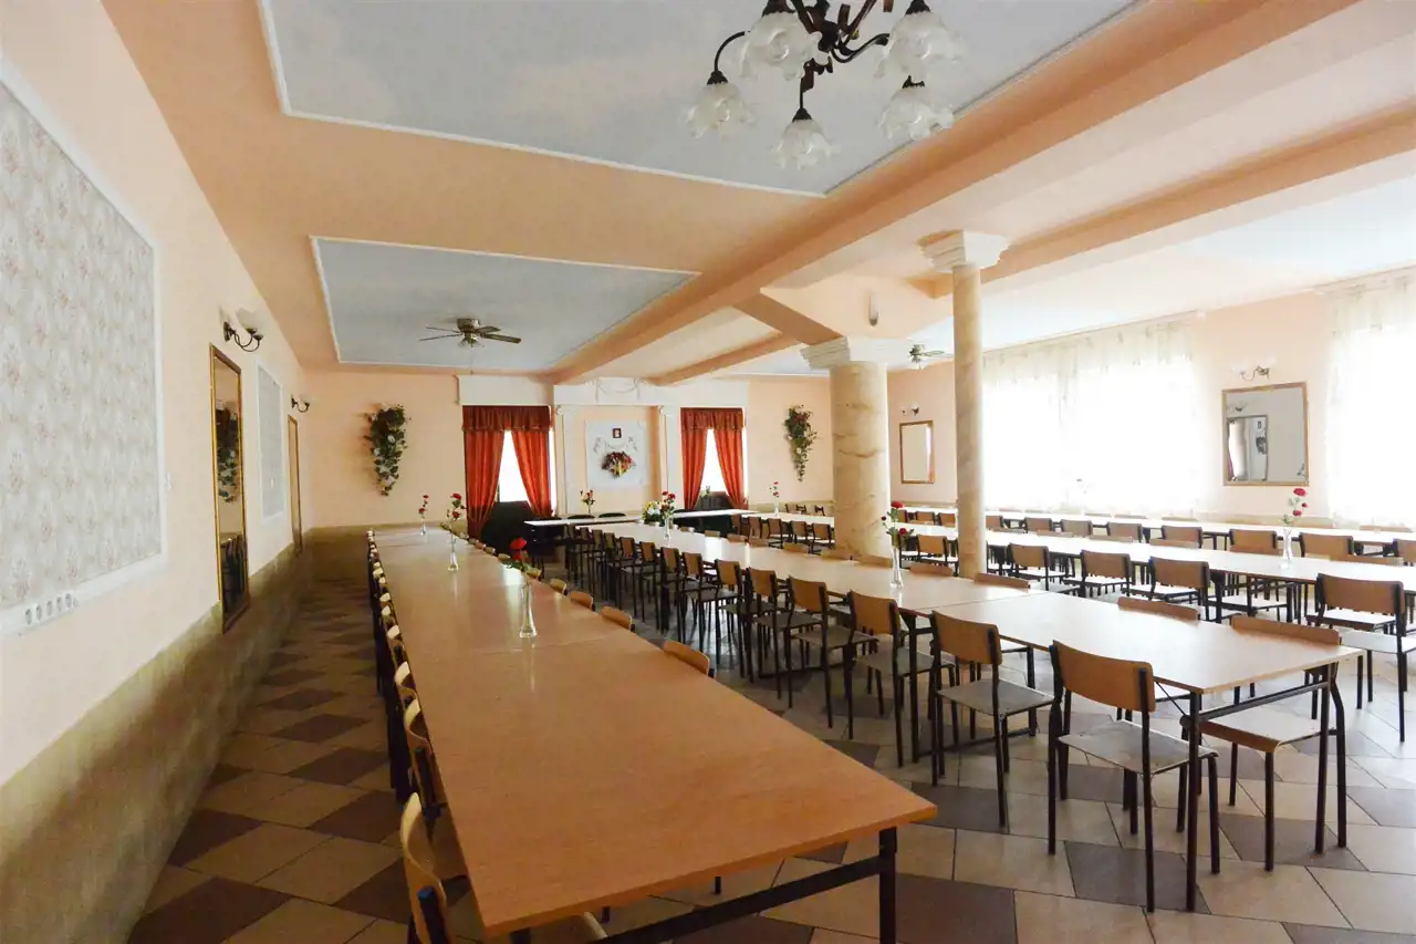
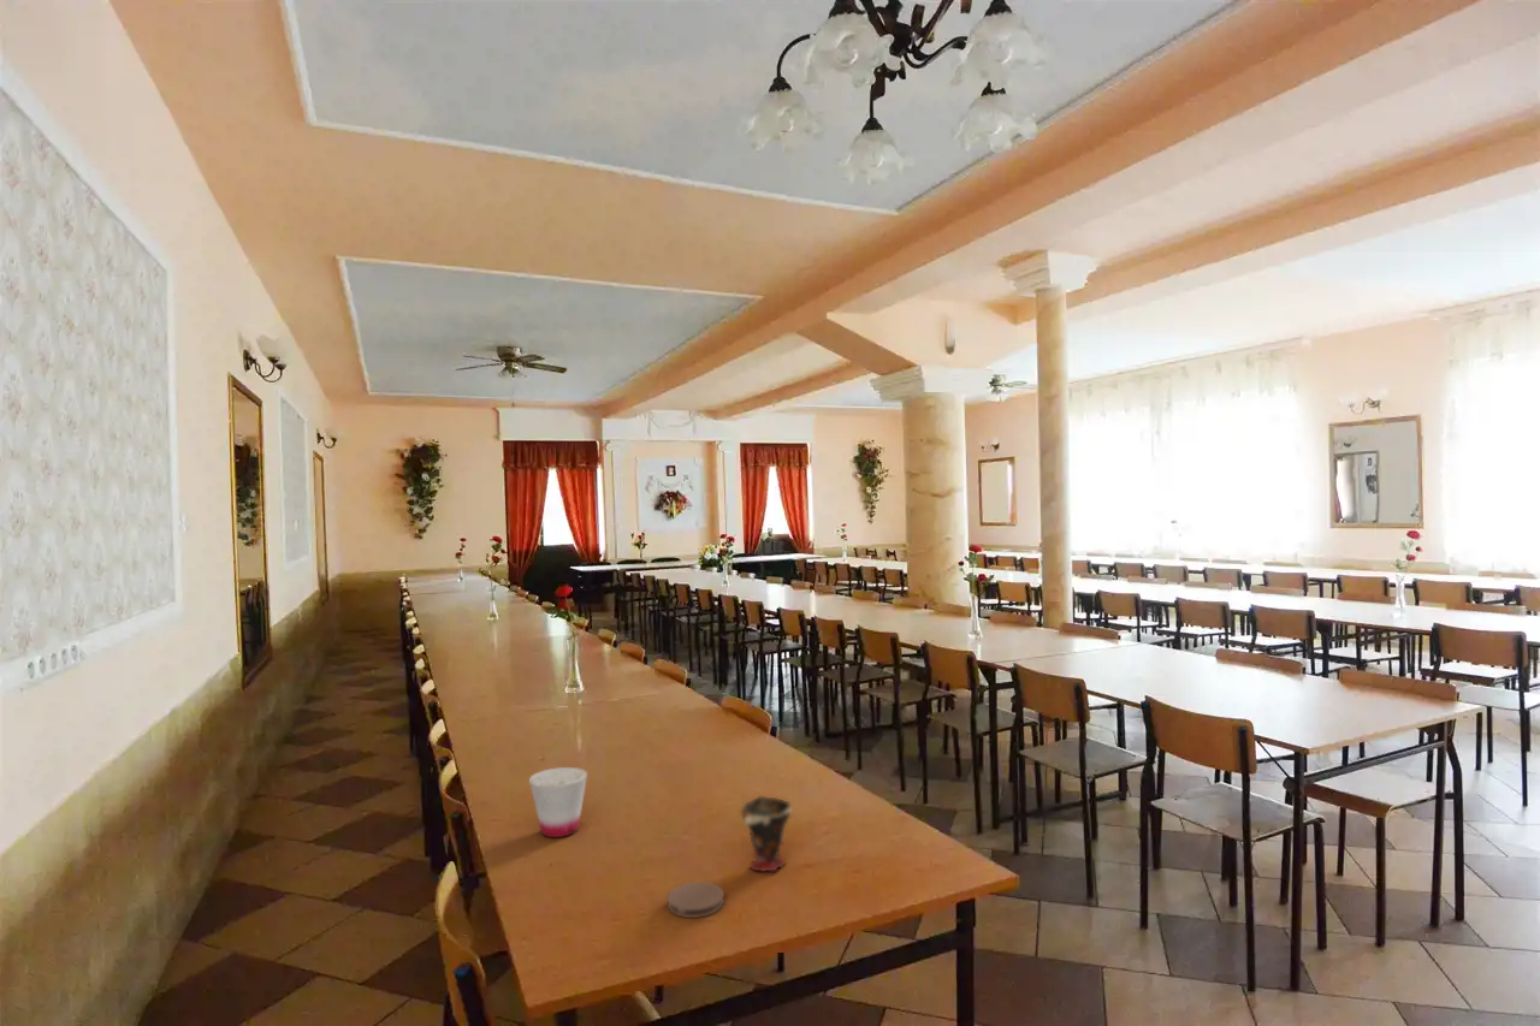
+ cup (558, 803)
+ coaster (695, 899)
+ cup (766, 835)
